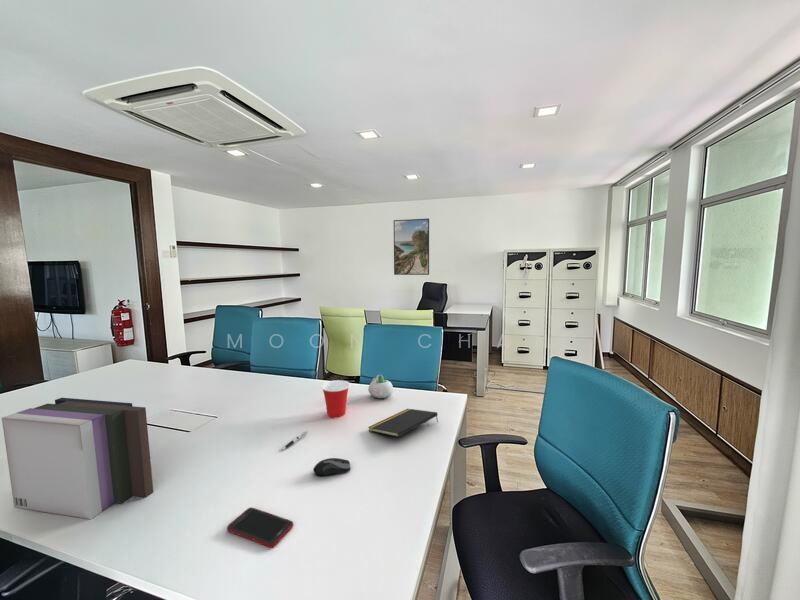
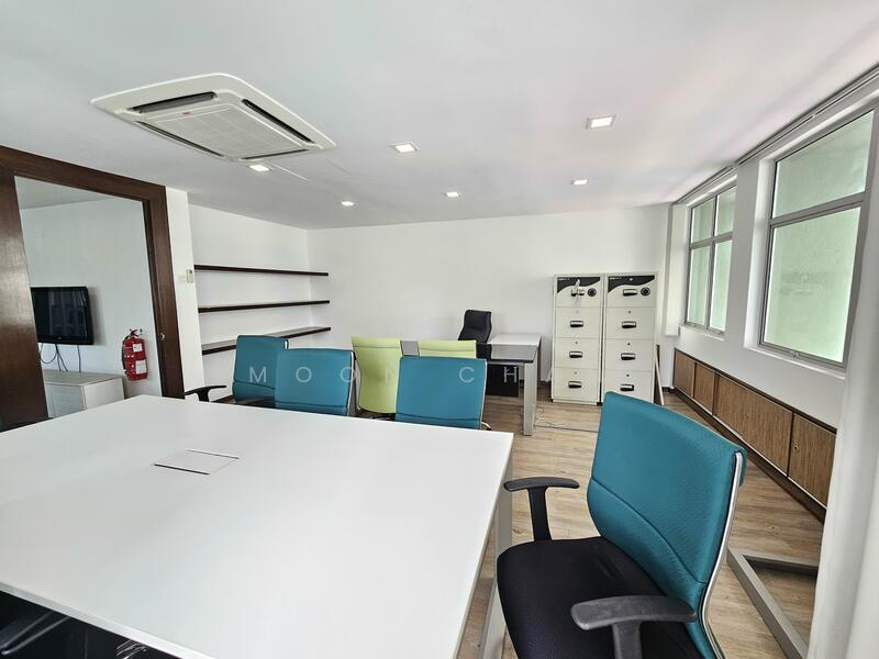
- cup (336, 399)
- computer mouse (333, 465)
- pen (295, 440)
- books (84, 454)
- cell phone (260, 526)
- notepad (403, 421)
- succulent planter (380, 385)
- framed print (411, 247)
